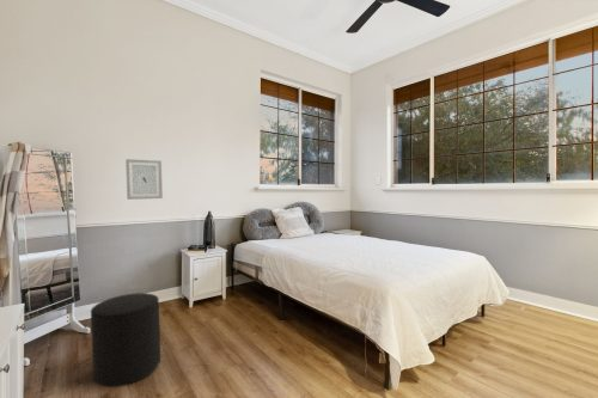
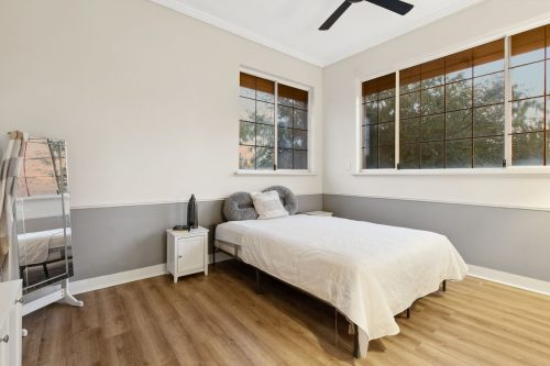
- wall art (145, 179)
- stool (127, 333)
